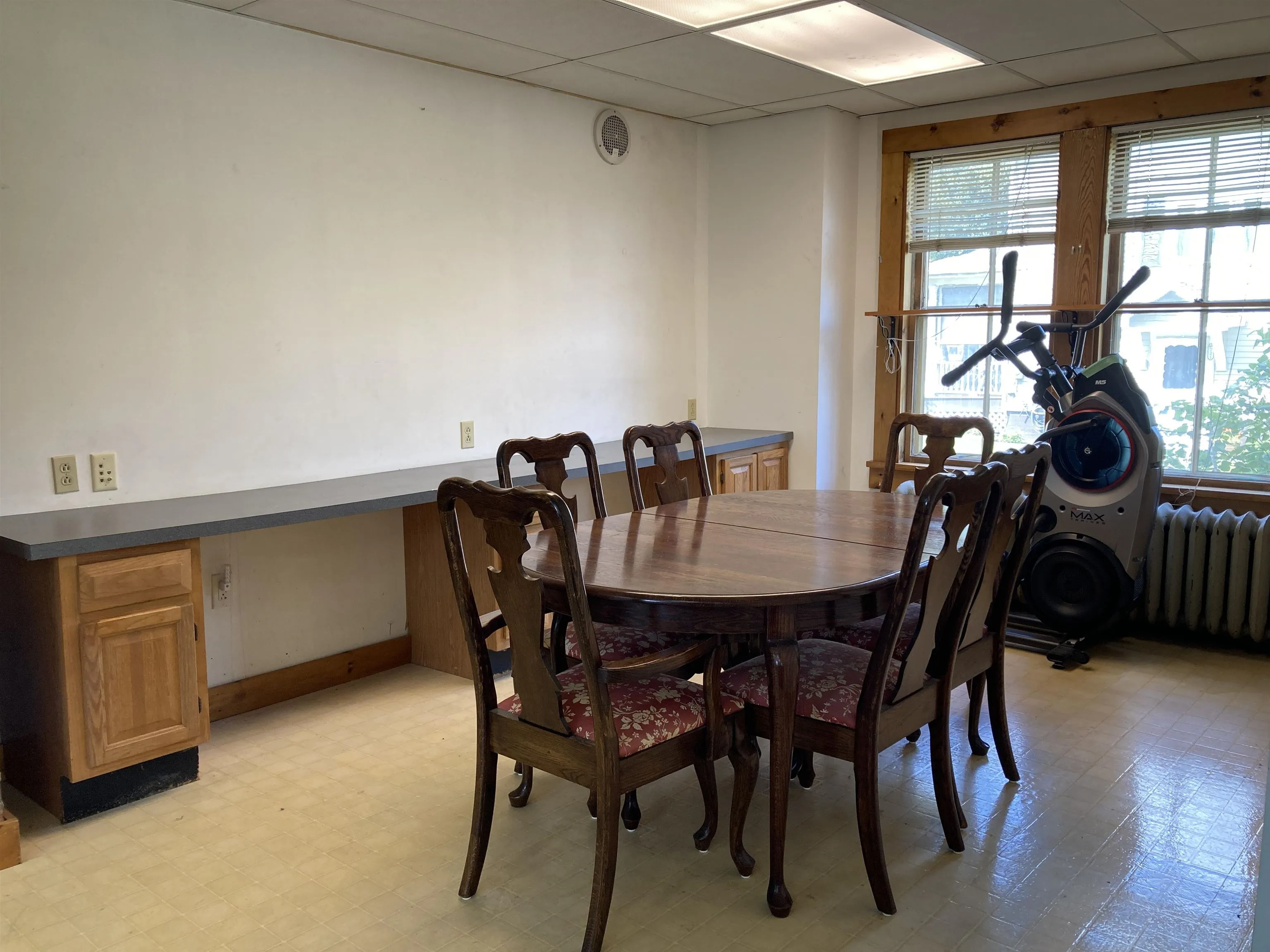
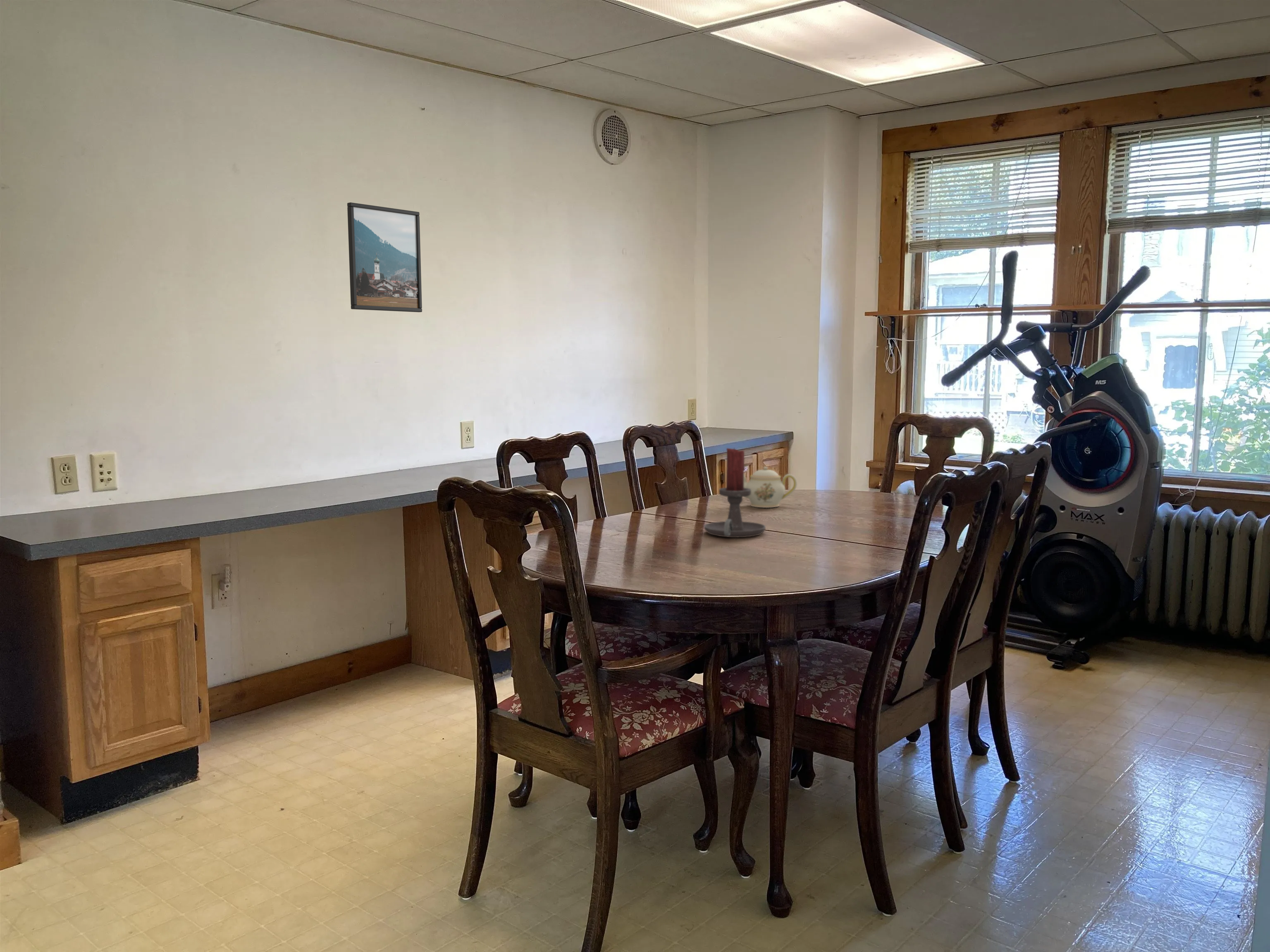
+ teapot (767, 486)
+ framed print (386, 259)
+ candle holder (733, 492)
